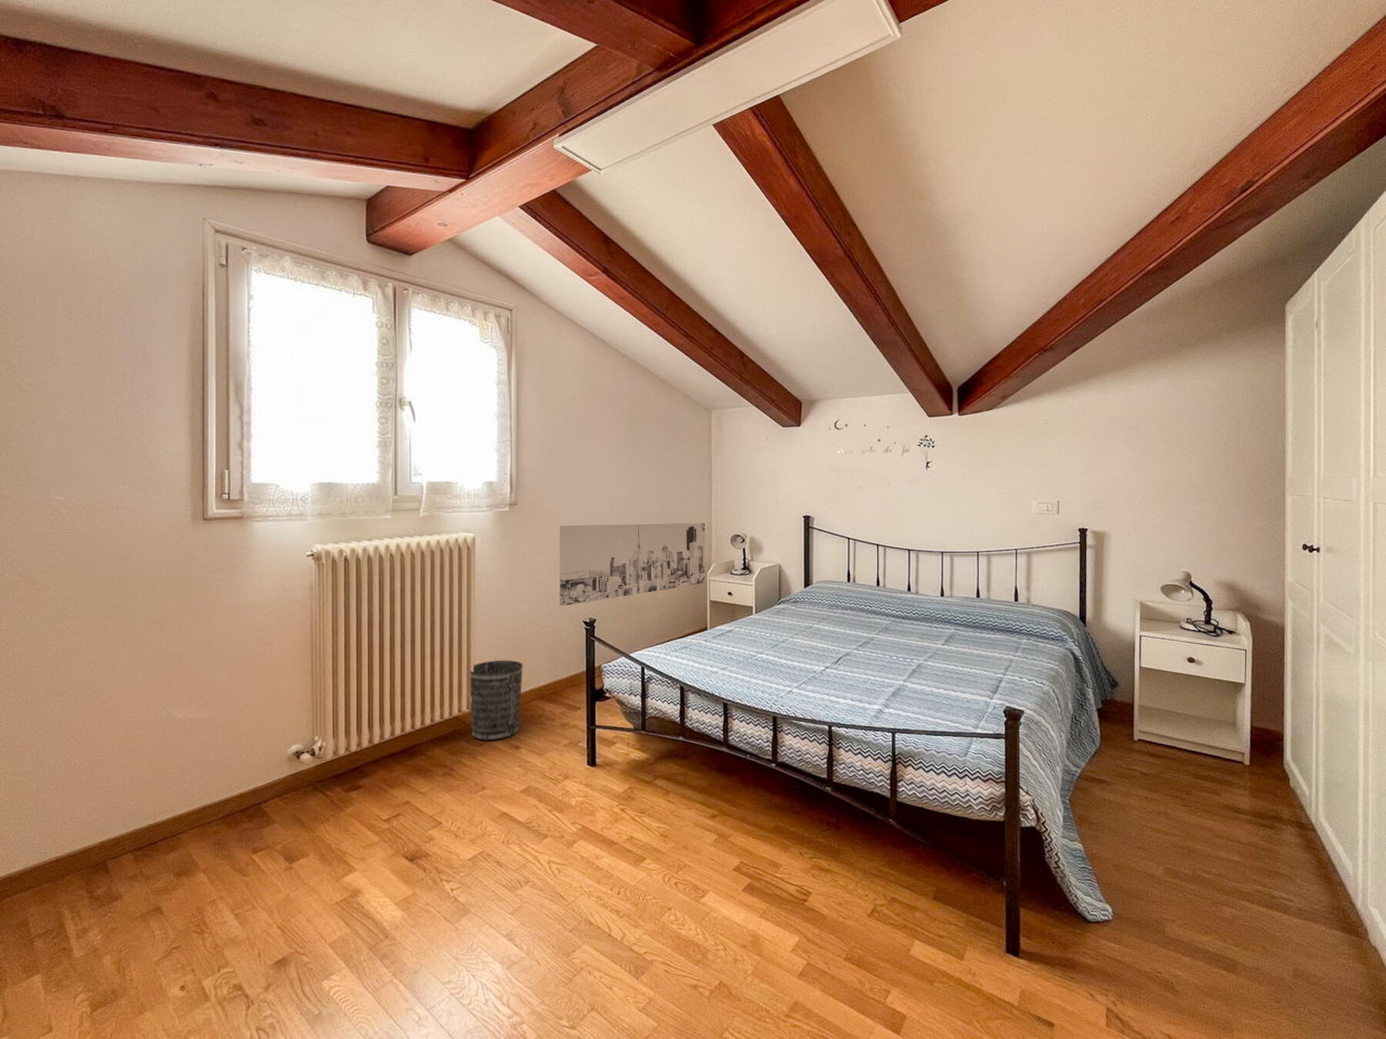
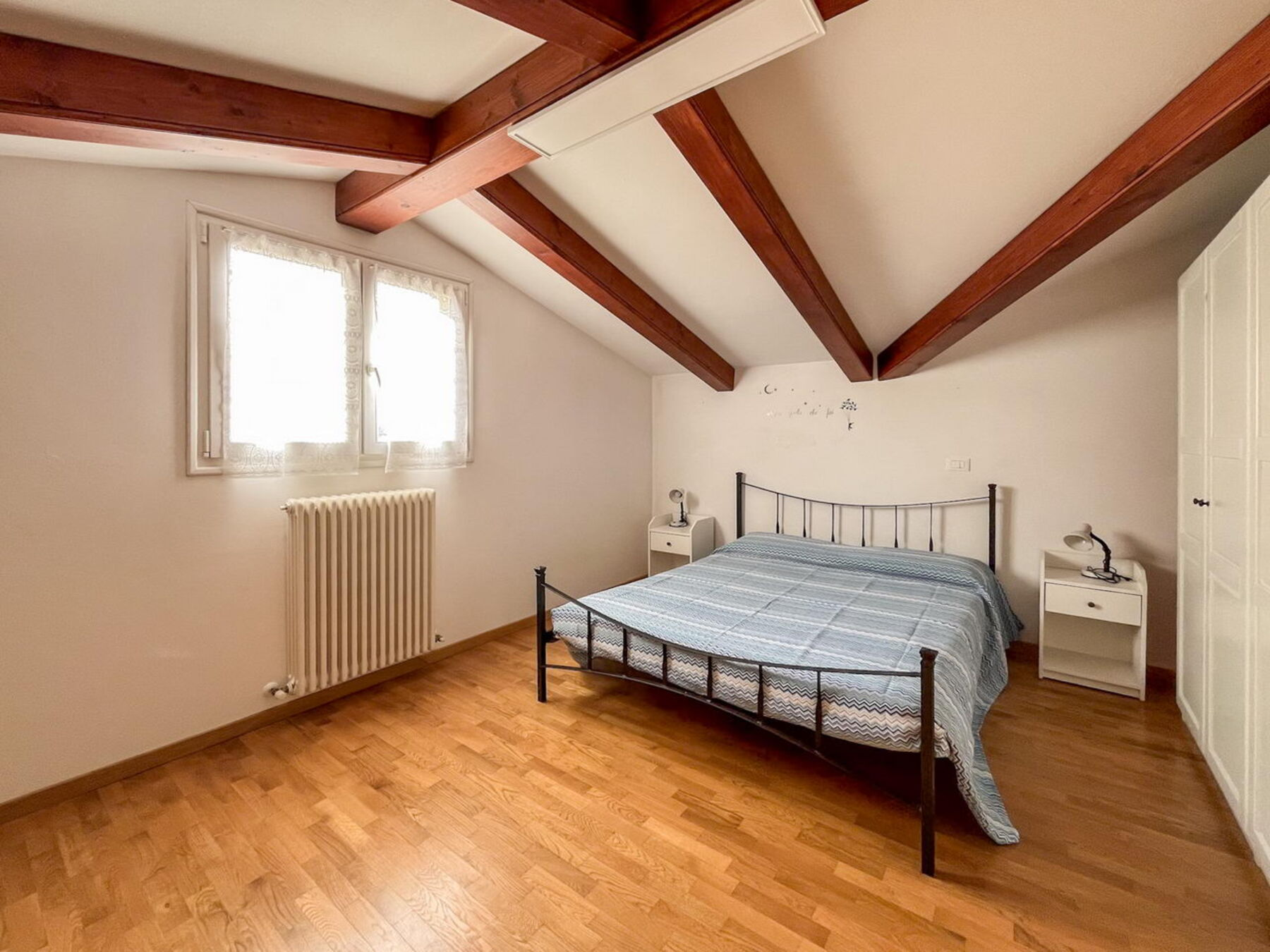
- wastebasket (495, 698)
- wall art (642, 558)
